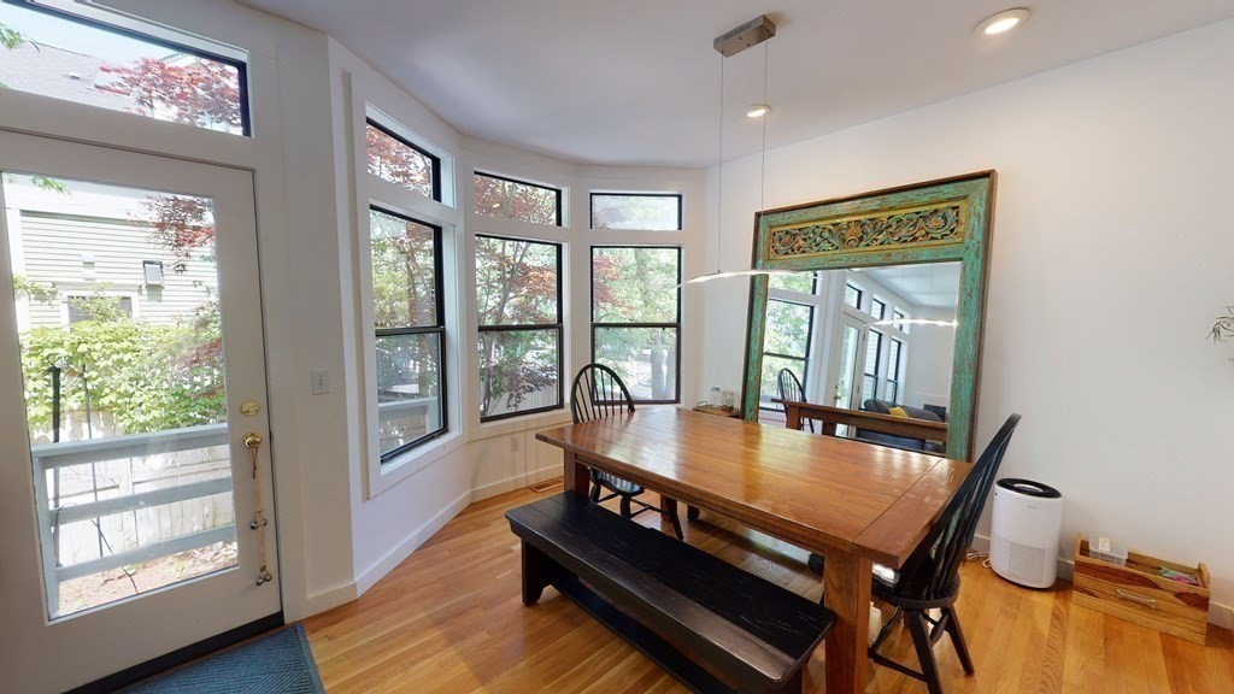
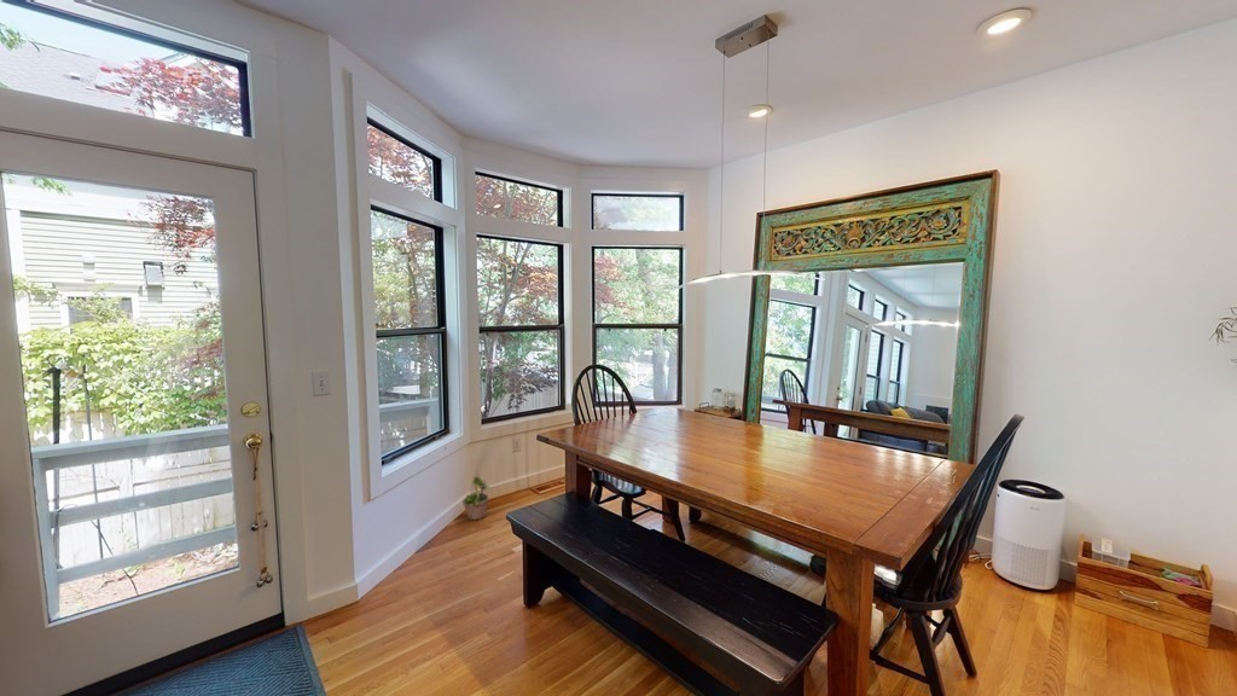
+ potted plant (475, 493)
